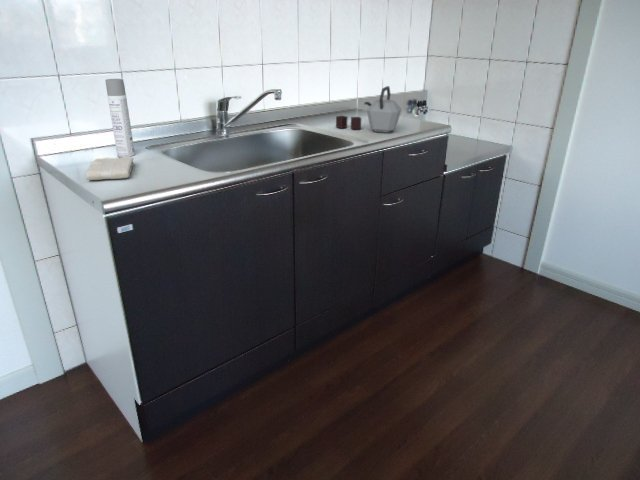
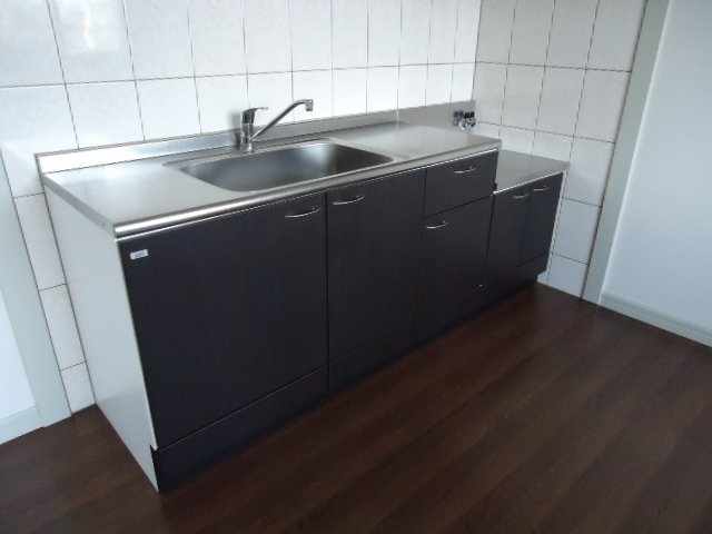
- washcloth (111, 167)
- spray bottle (120, 118)
- kettle (368, 108)
